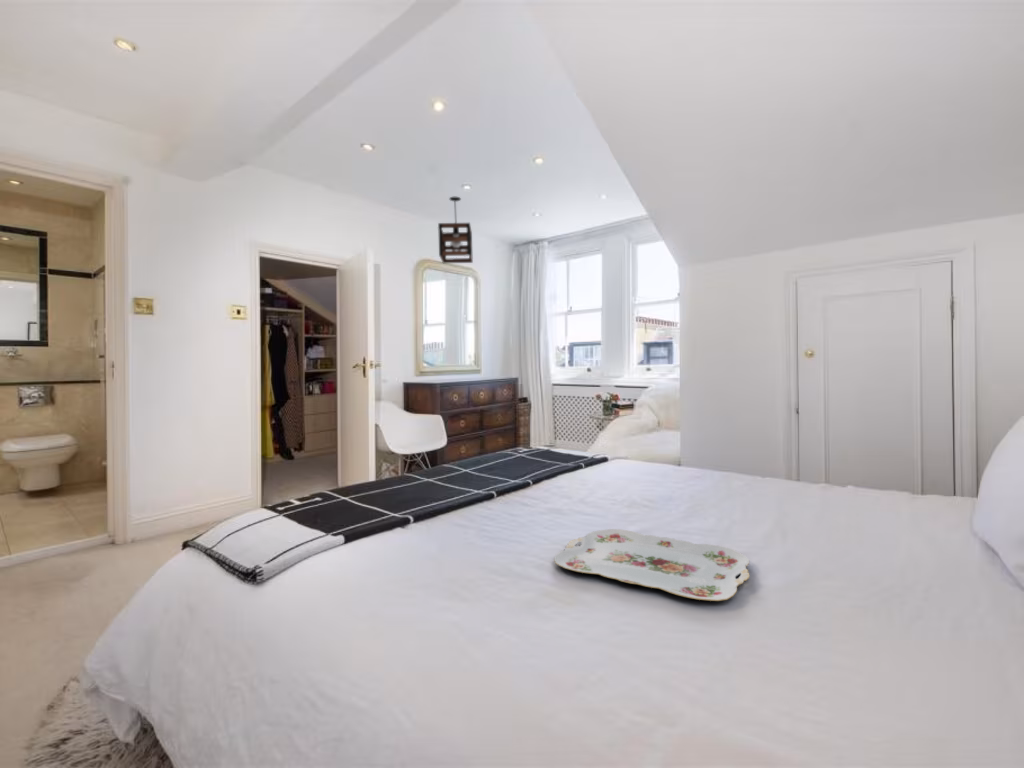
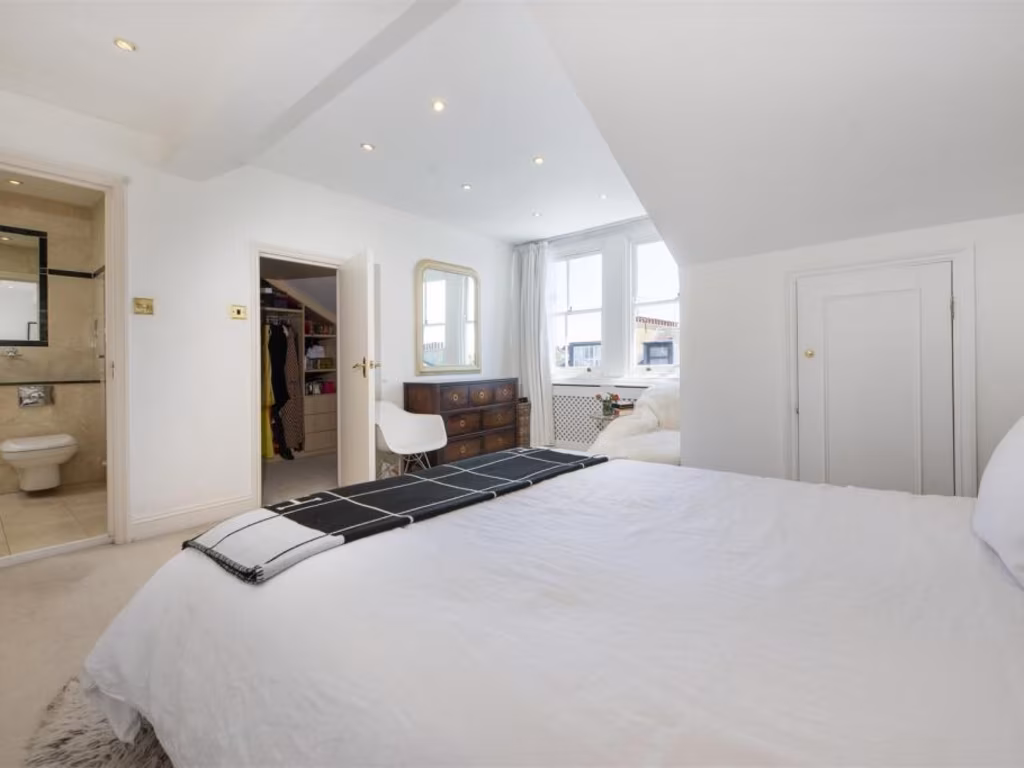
- serving tray (650, 560)
- pendant light (455, 229)
